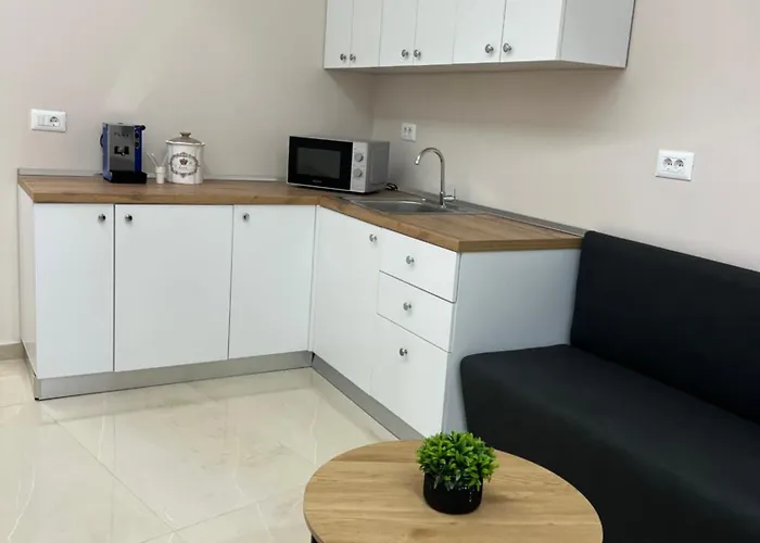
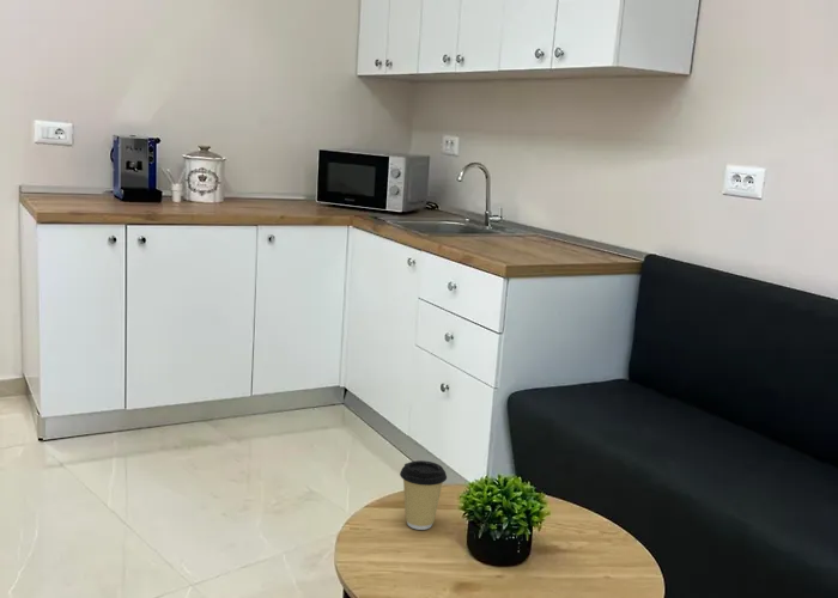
+ coffee cup (421, 494)
